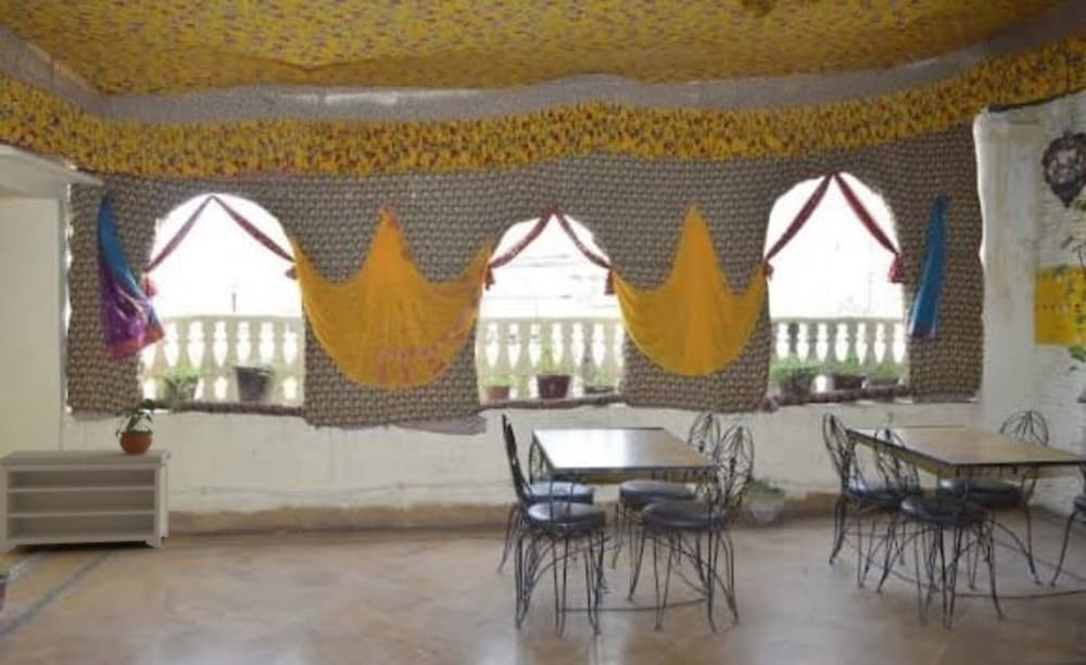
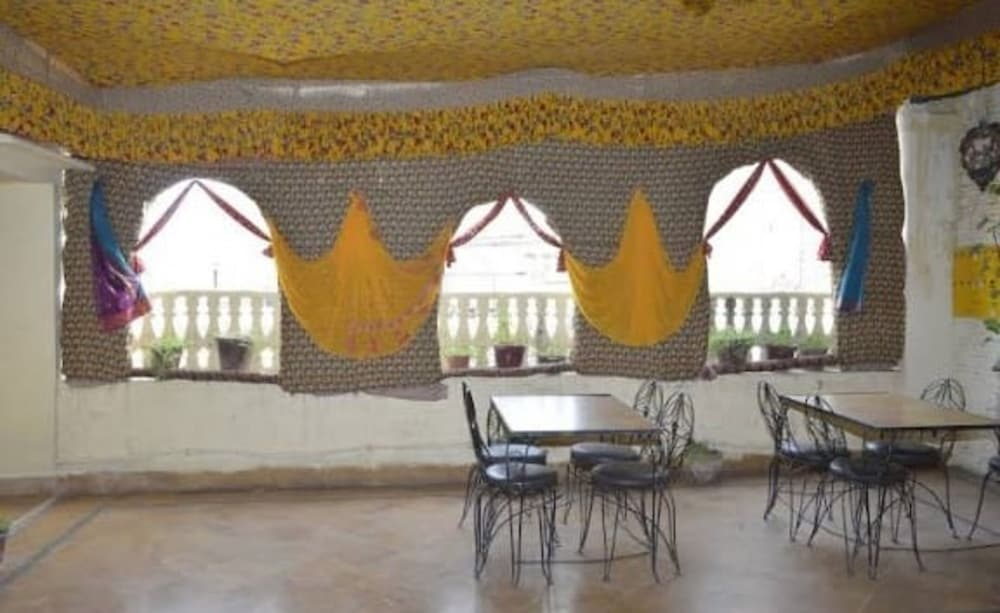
- potted plant (139, 425)
- bench (87, 498)
